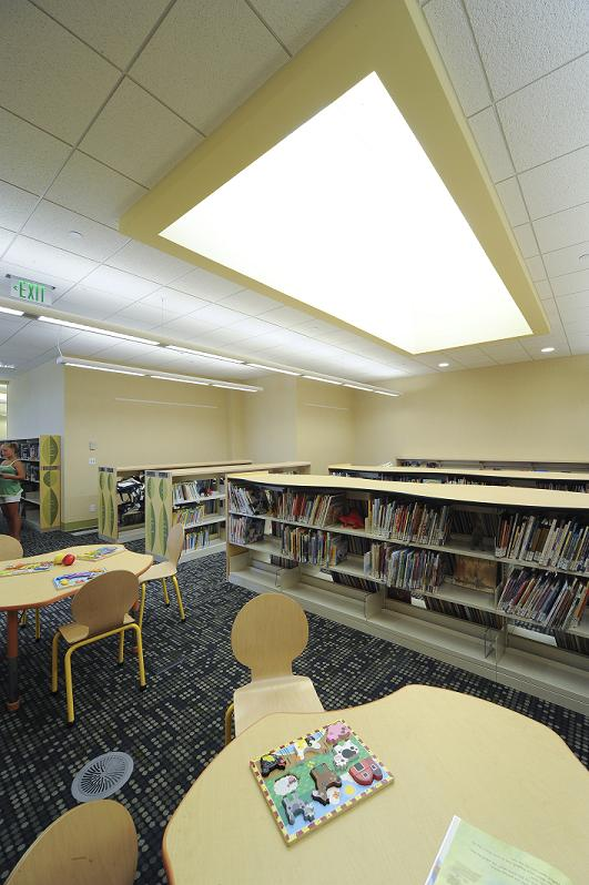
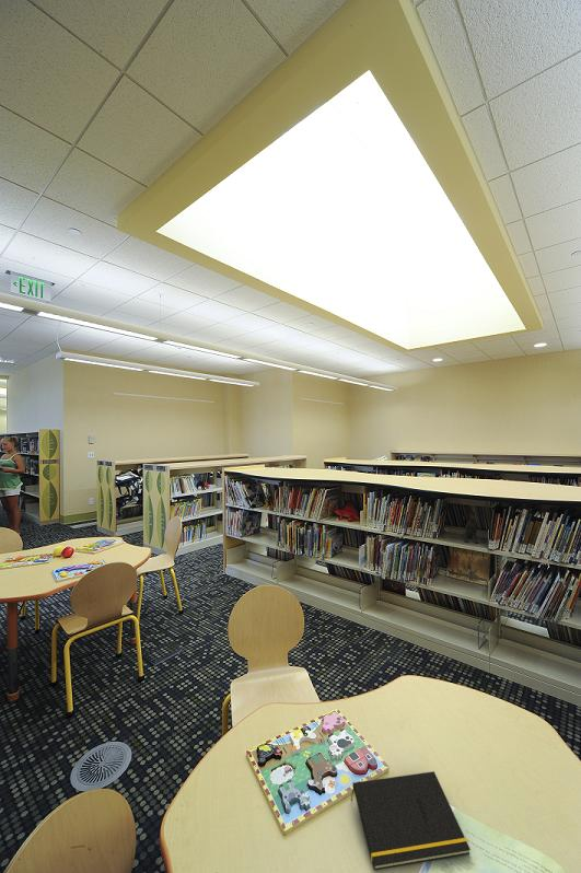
+ notepad (407, 815)
